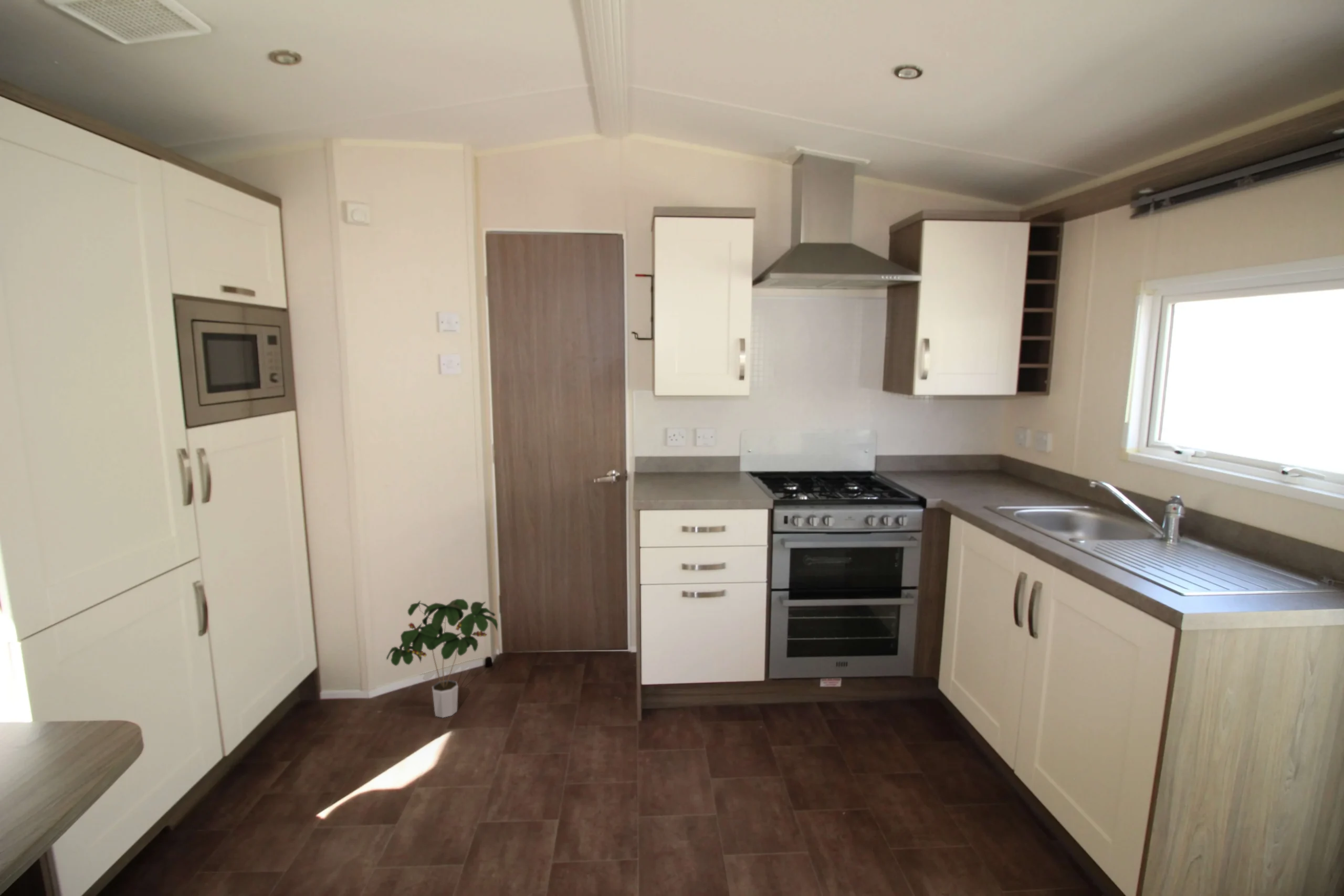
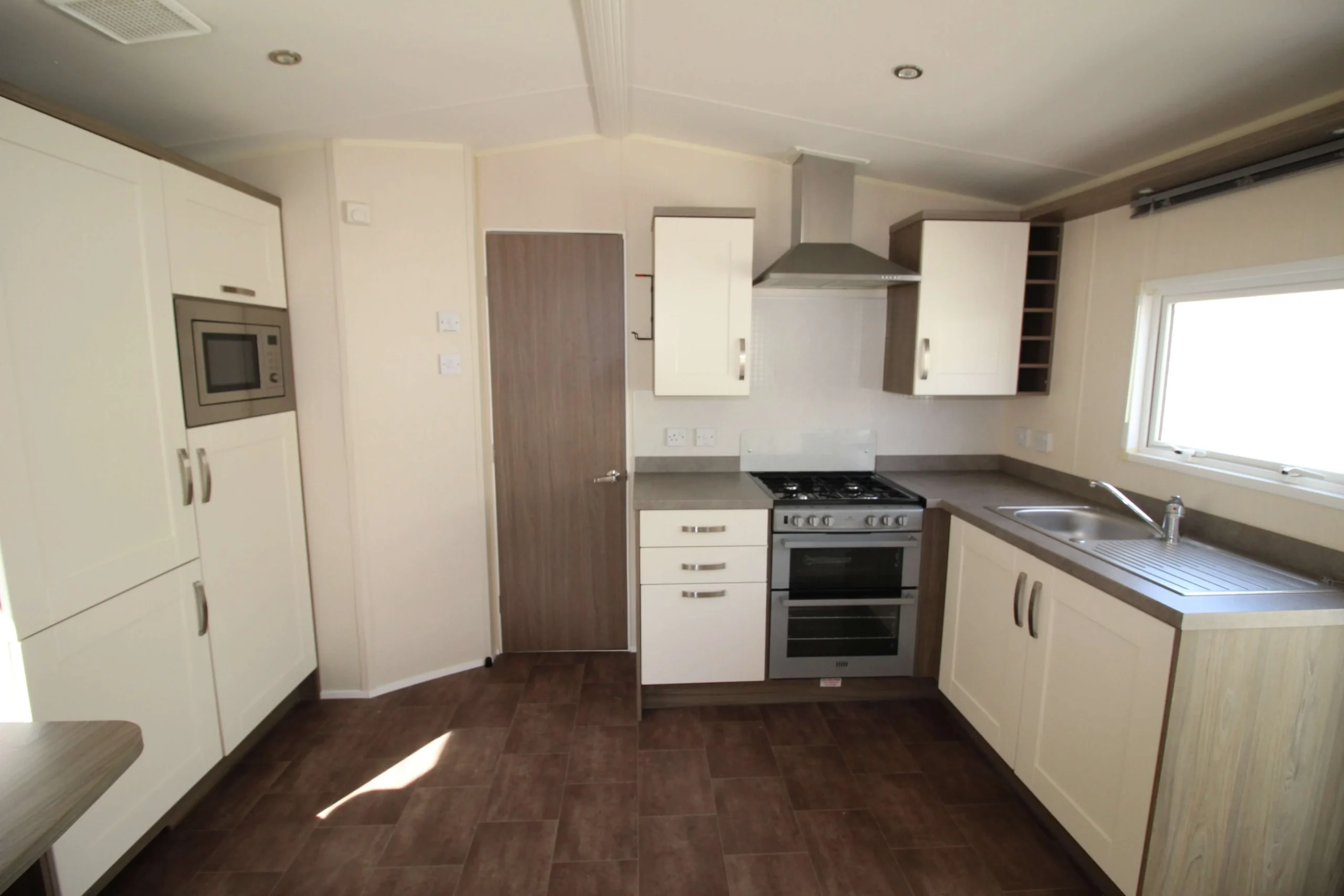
- potted plant (443, 656)
